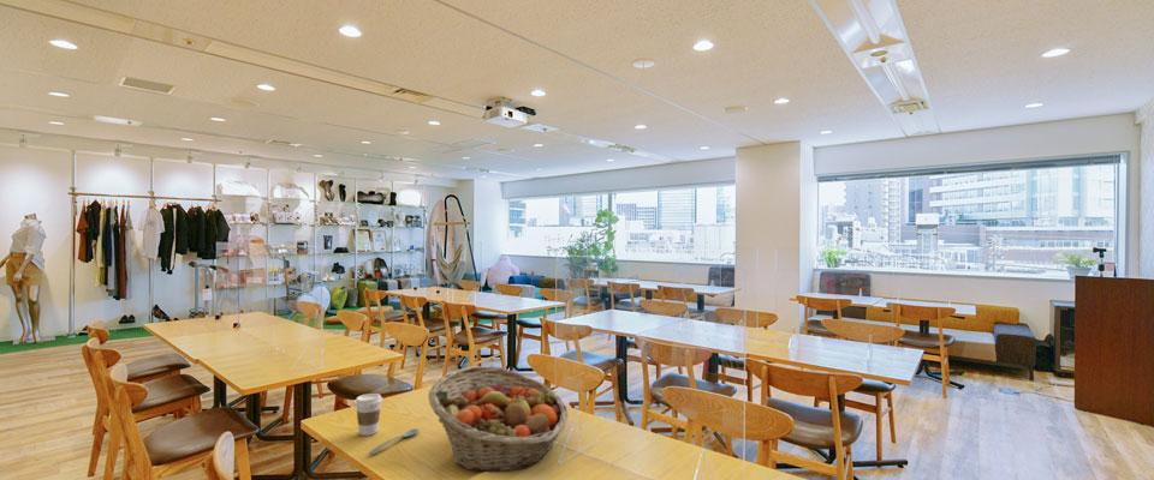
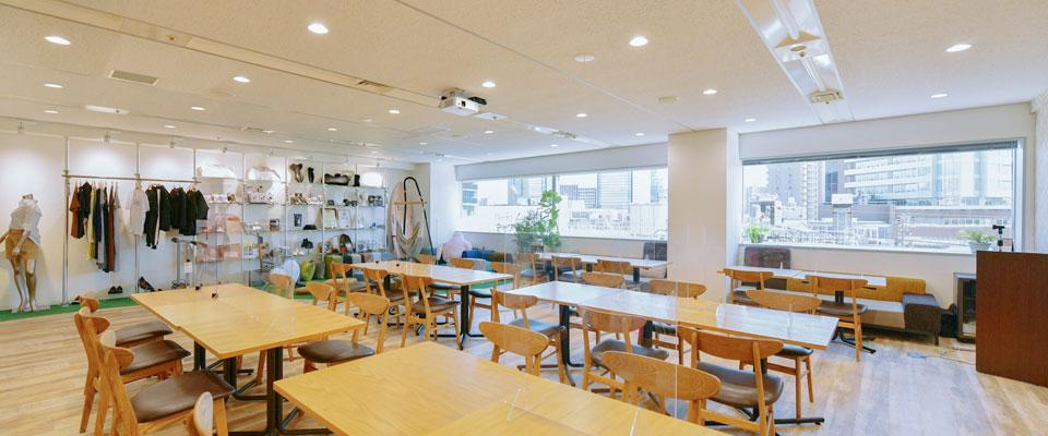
- coffee cup (368, 414)
- spoon (393, 439)
- fruit basket (500, 413)
